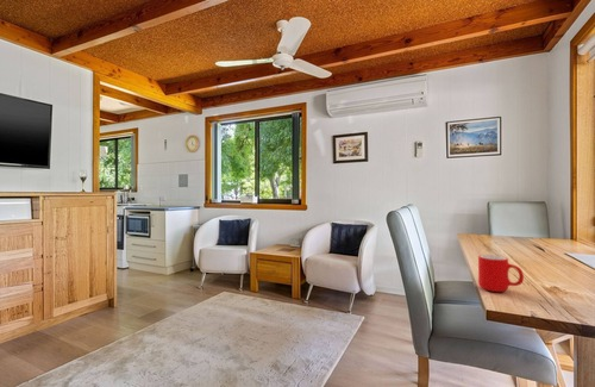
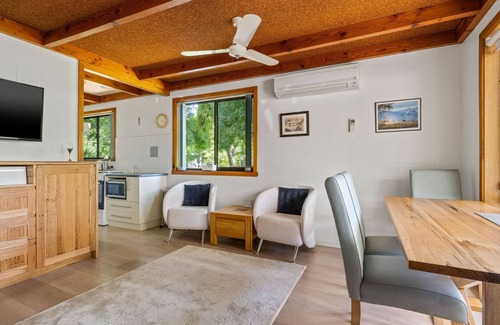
- cup (500, 274)
